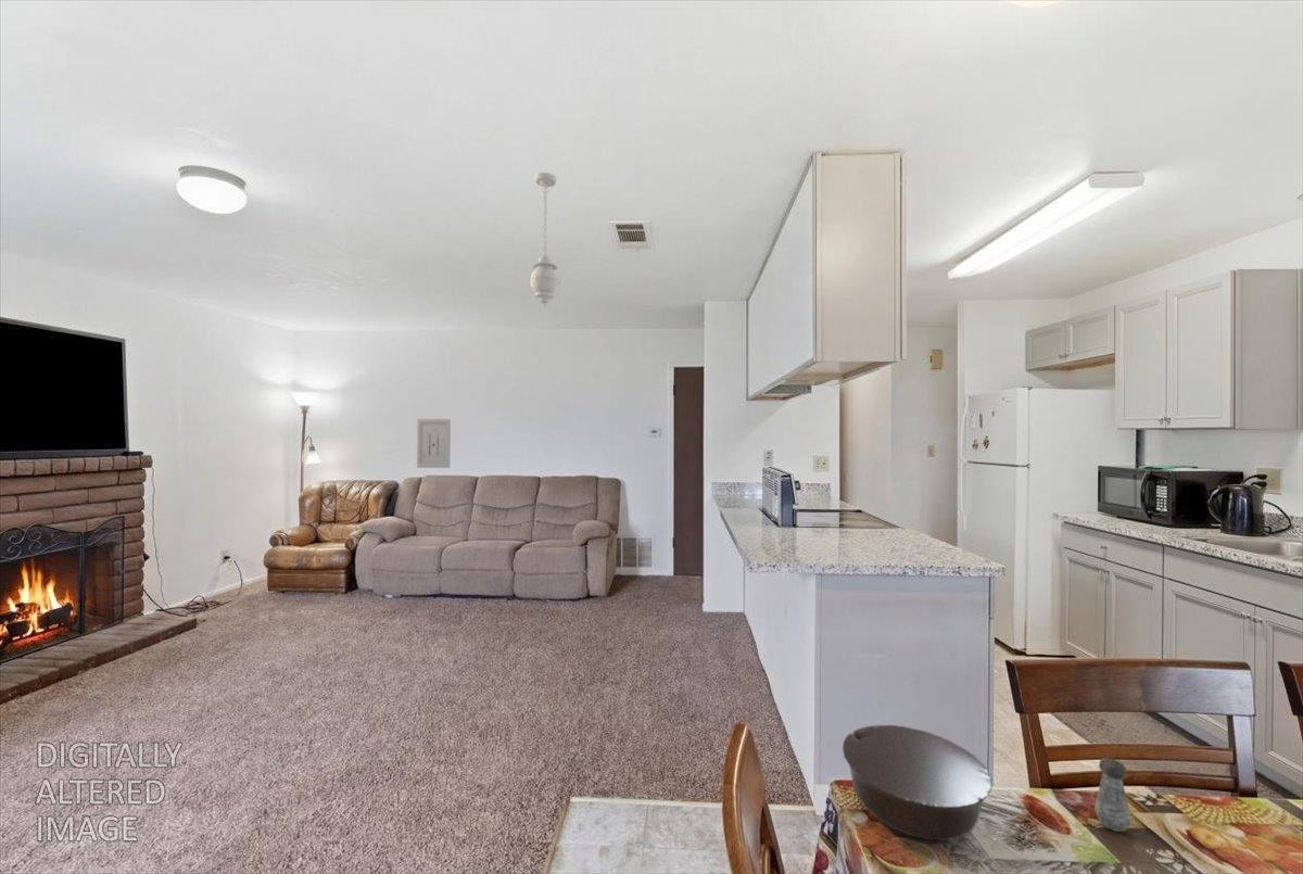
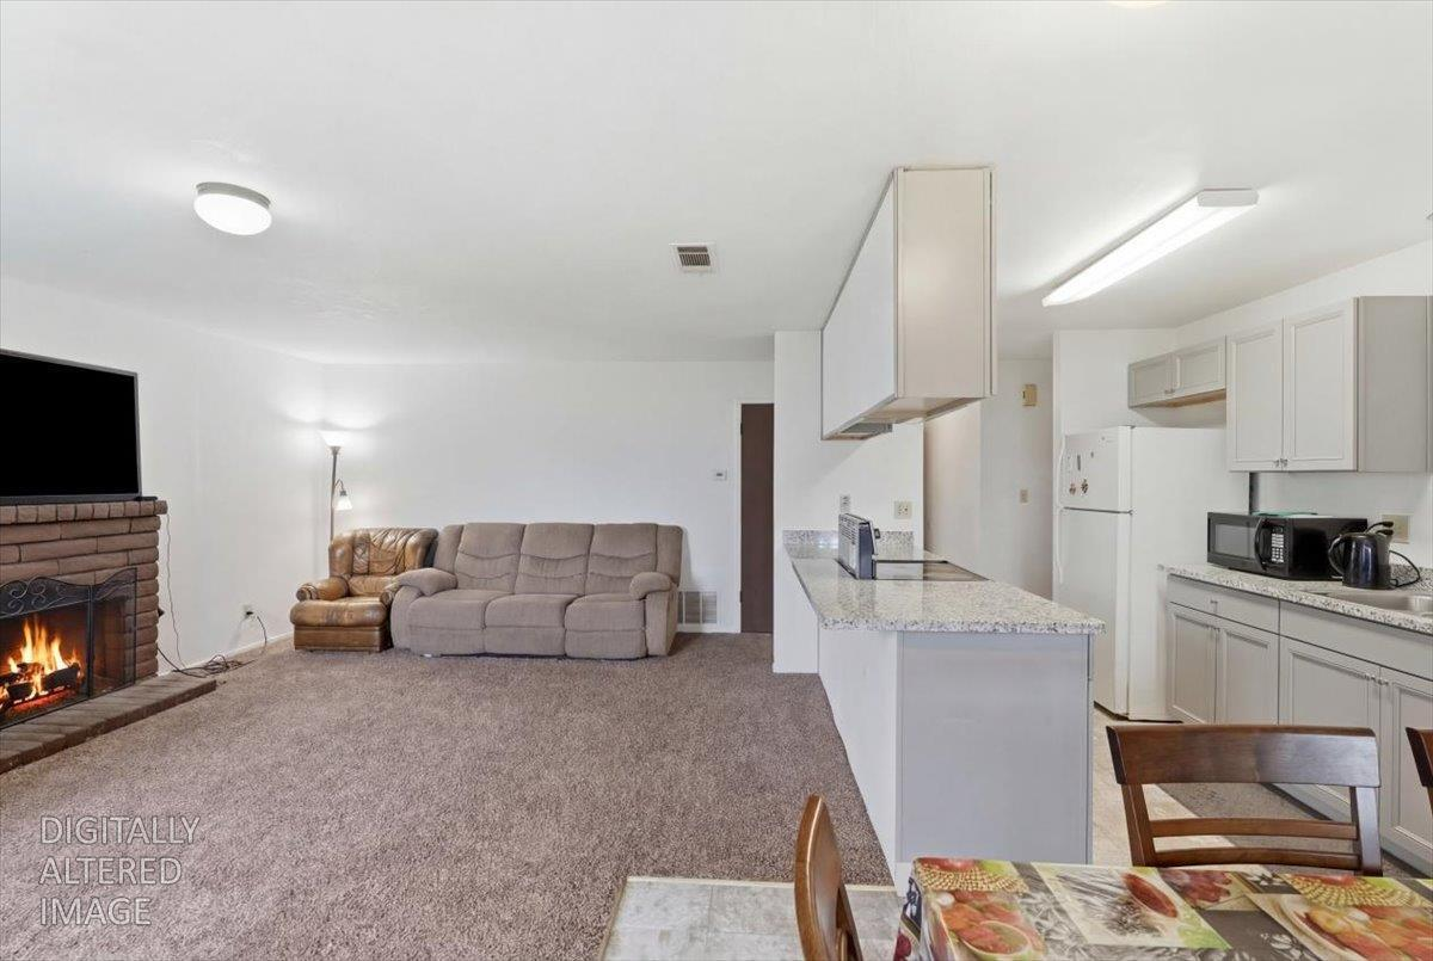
- bowl (913, 788)
- wall art (433, 443)
- salt shaker (1112, 793)
- pendant light (544, 242)
